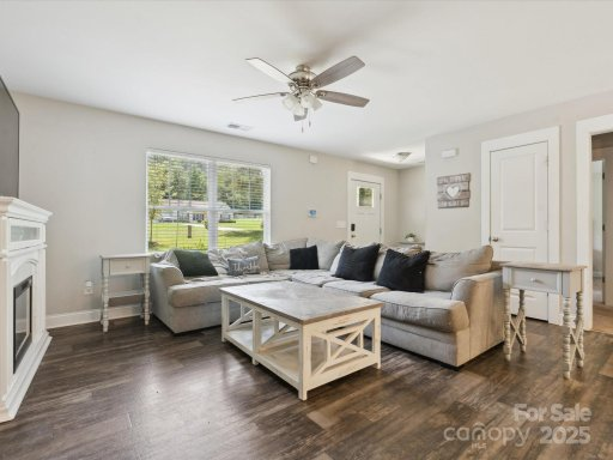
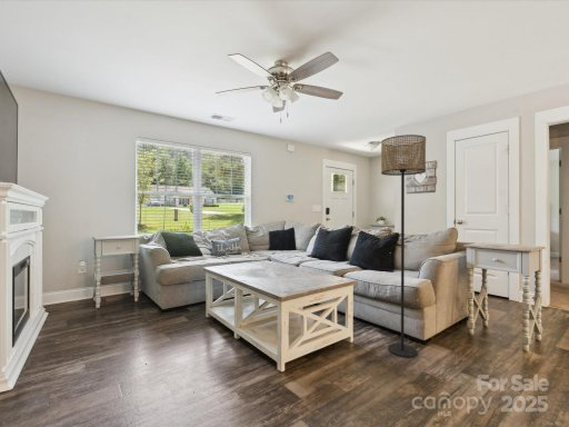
+ floor lamp (402, 245)
